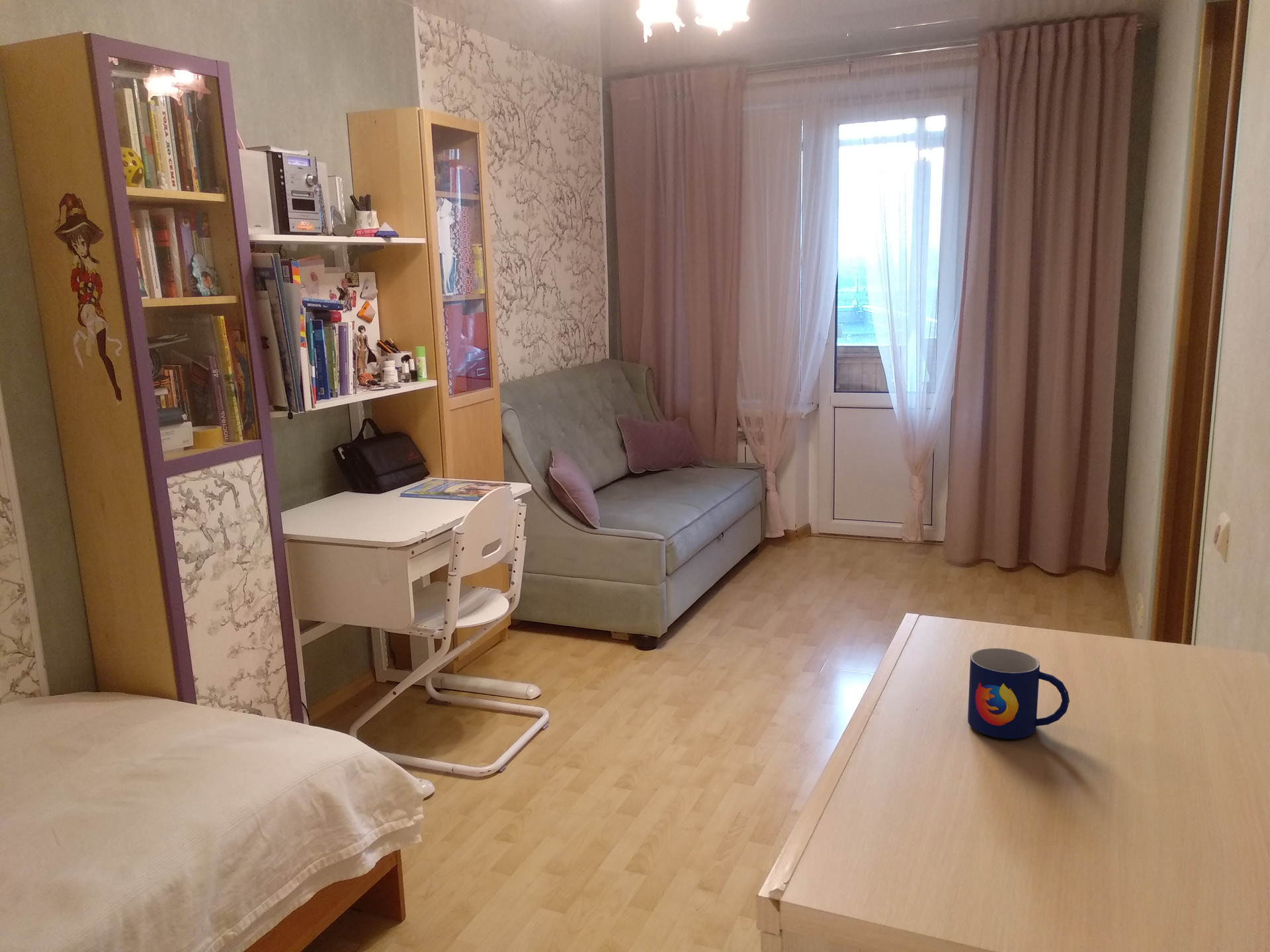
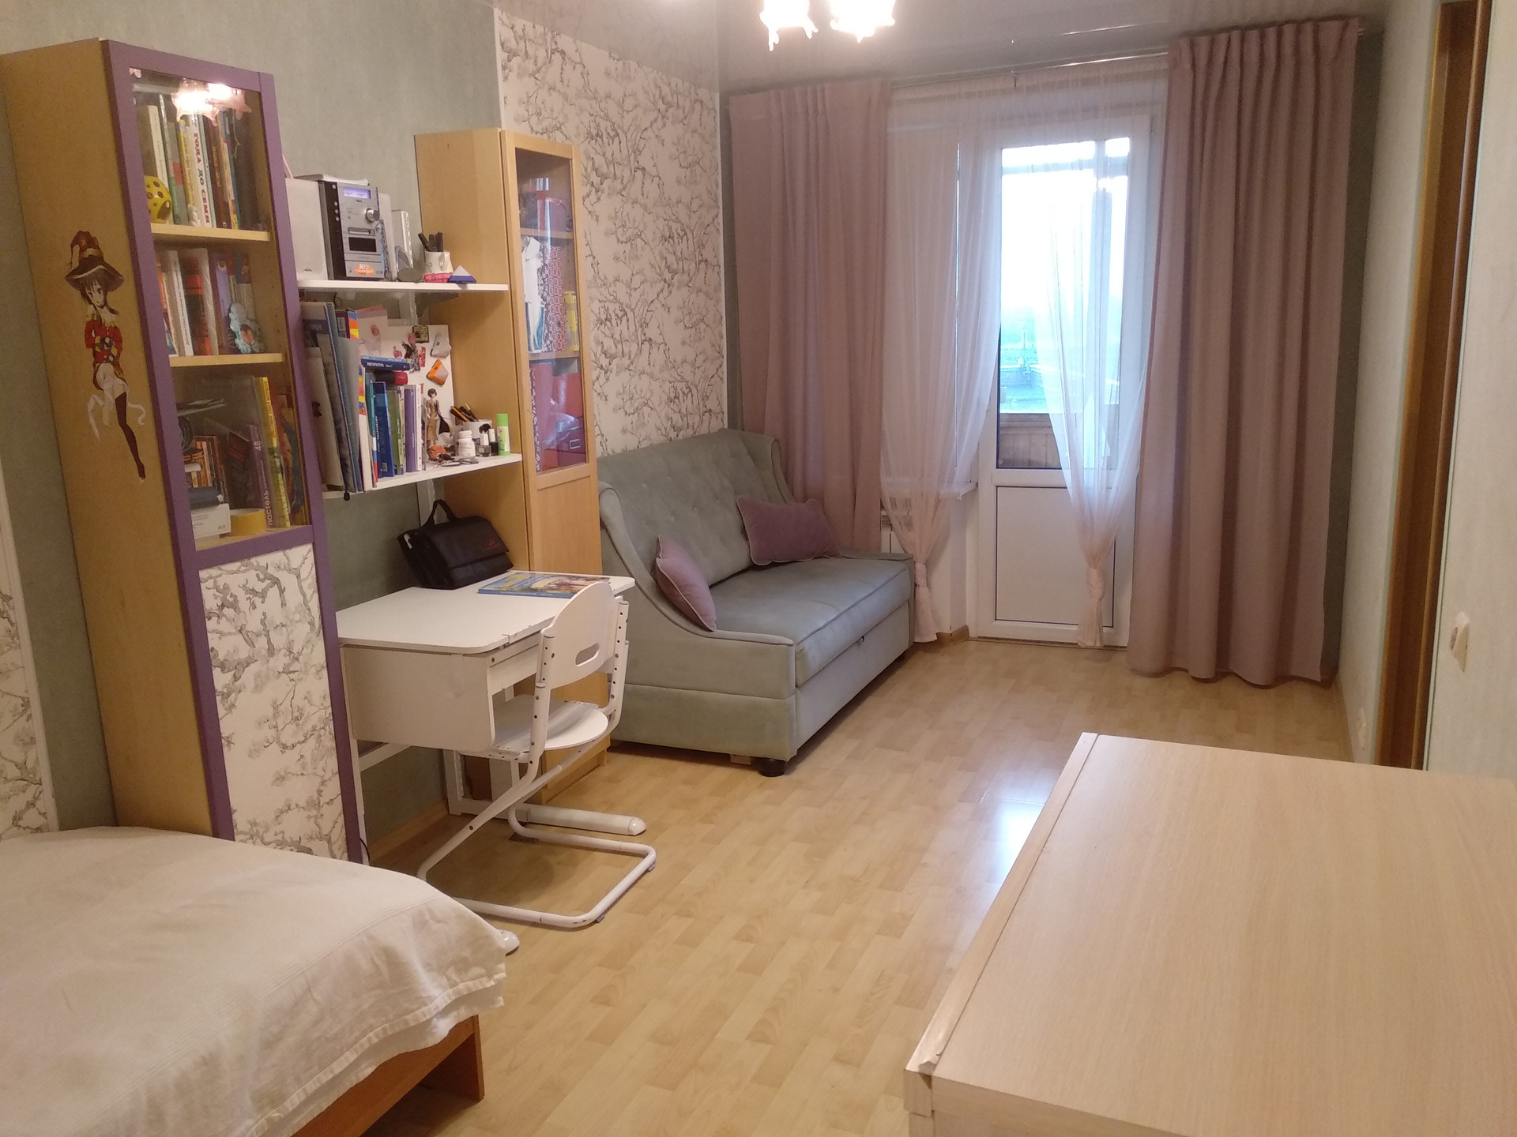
- mug (1018, 695)
